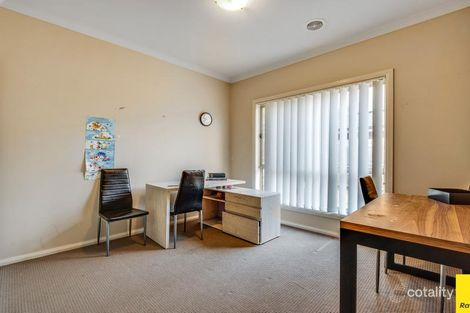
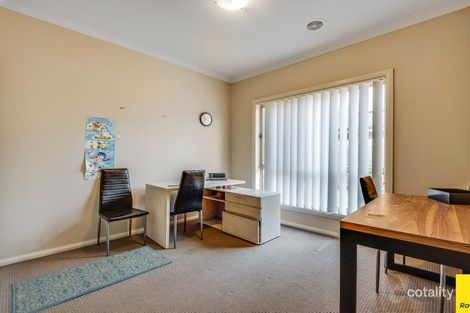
+ rug (99, 271)
